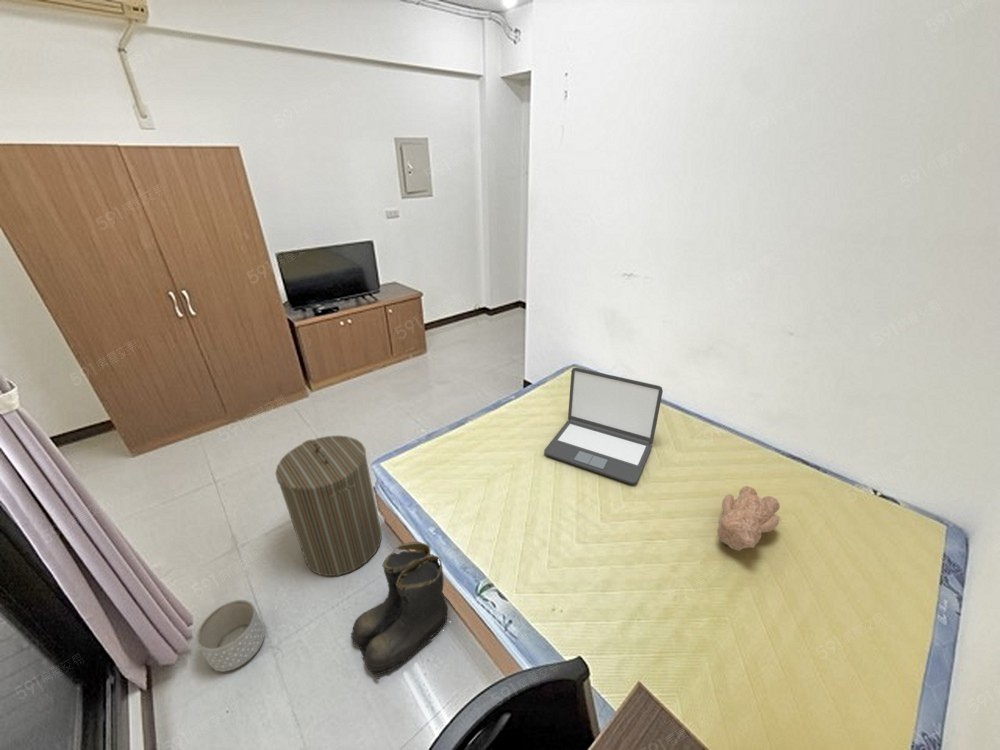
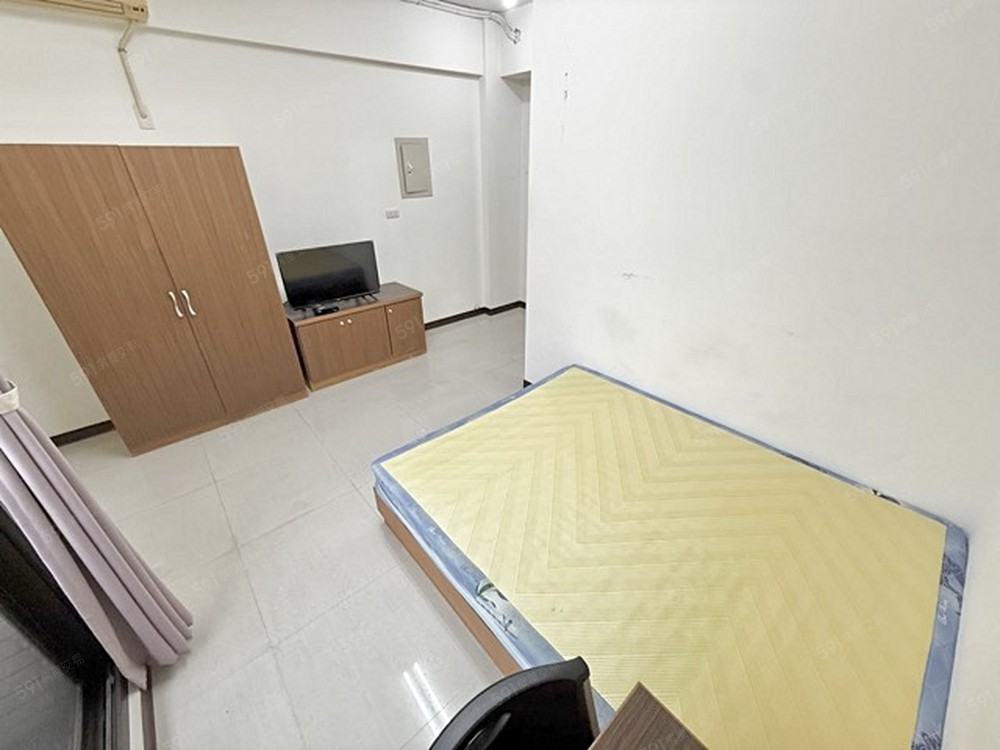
- laptop (601, 421)
- teddy bear (746, 516)
- boots (397, 602)
- planter (232, 635)
- laundry hamper (332, 498)
